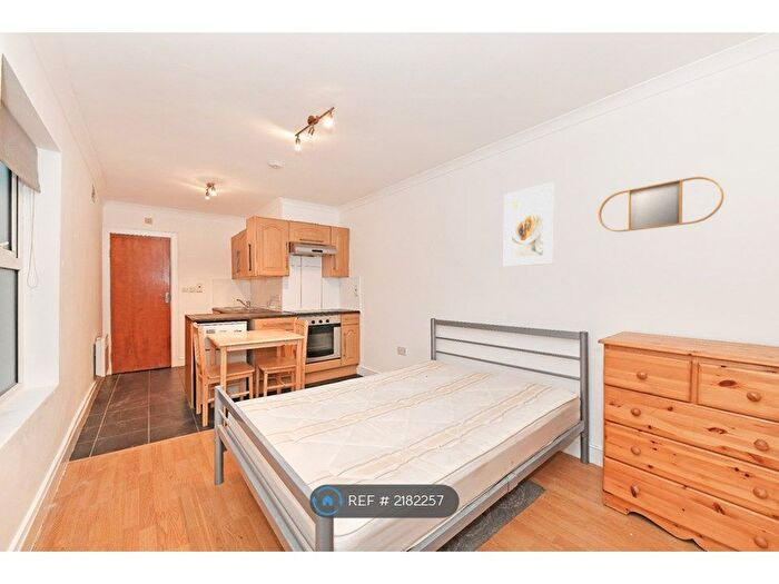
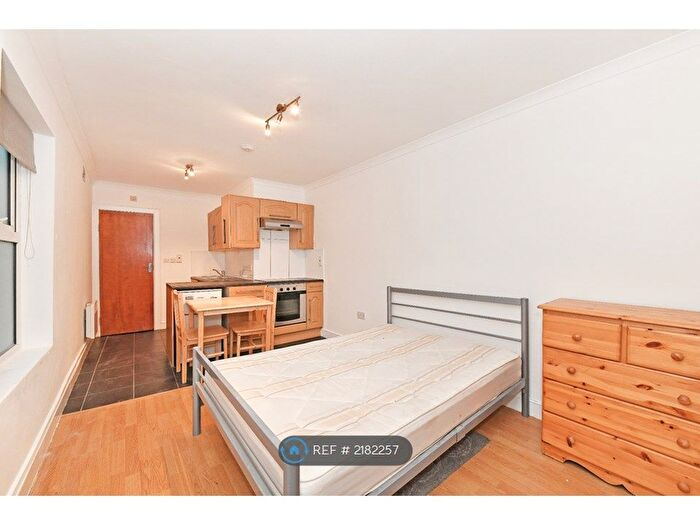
- home mirror (653, 206)
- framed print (526, 227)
